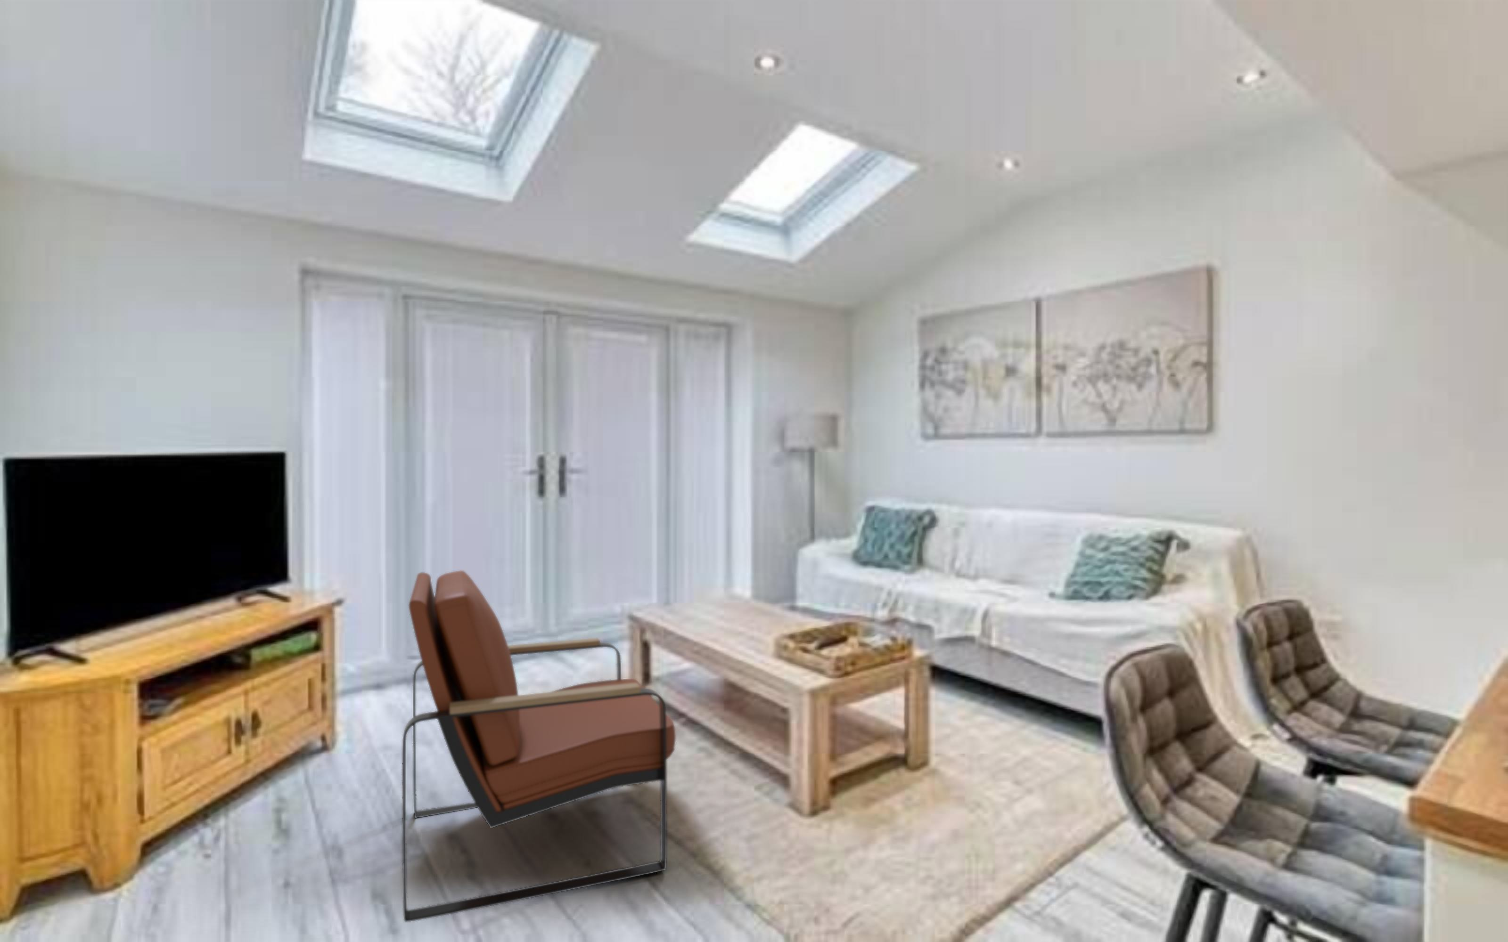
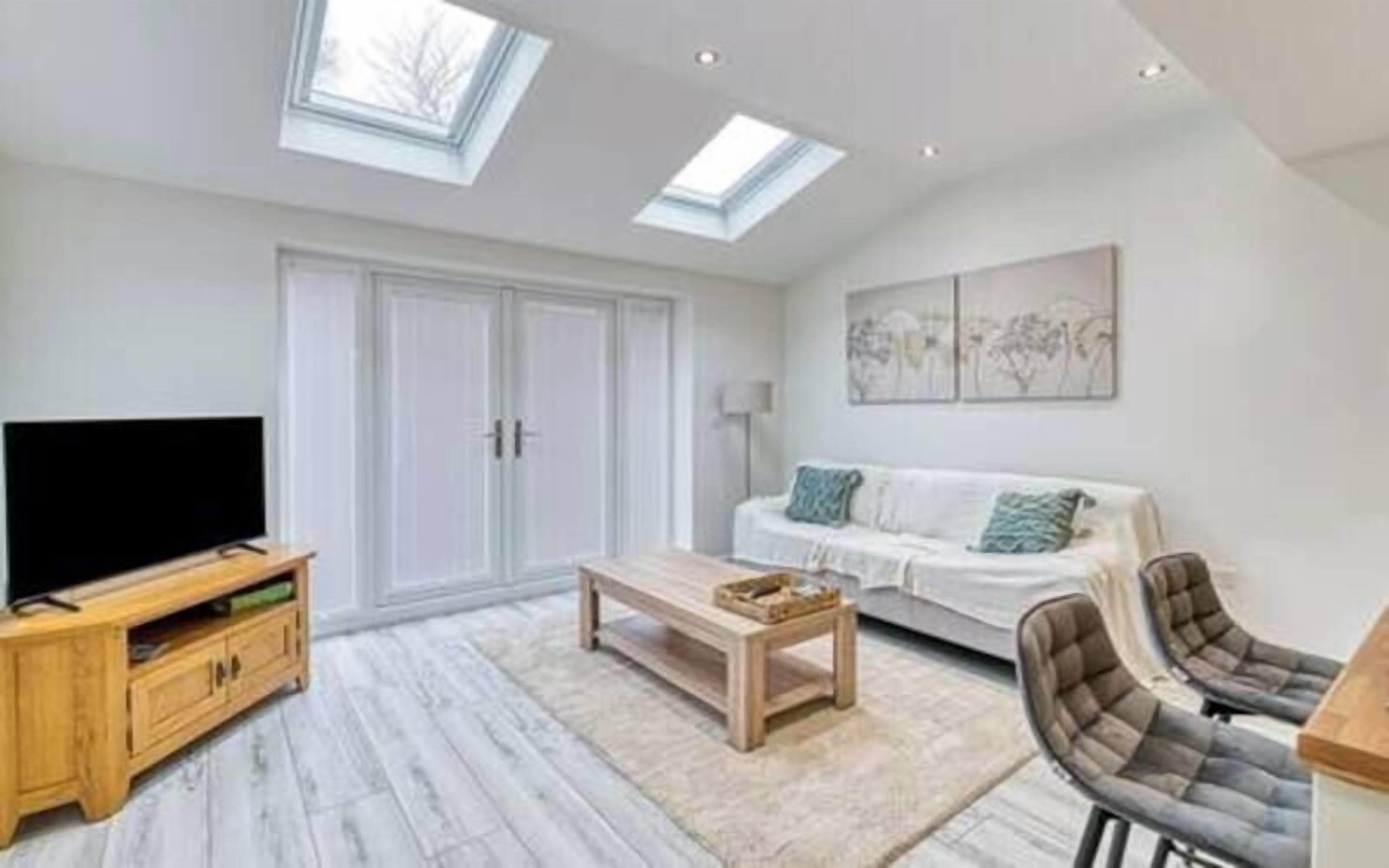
- armchair (538, 706)
